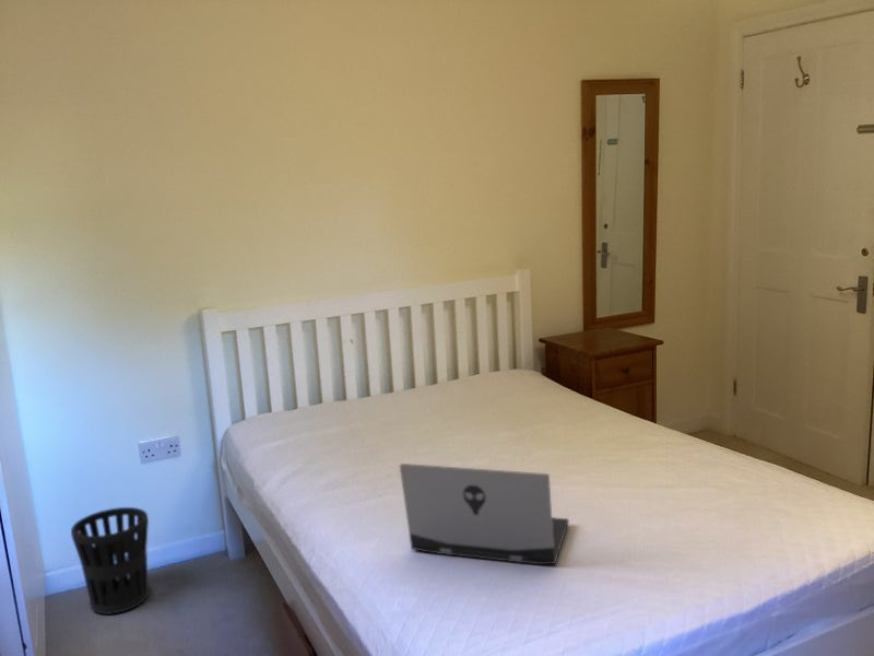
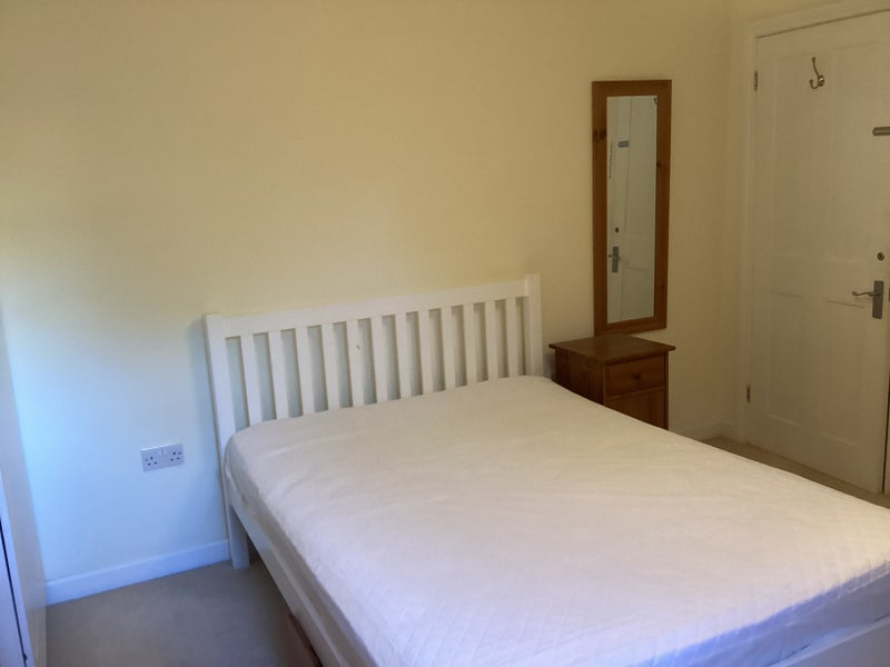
- wastebasket (115, 560)
- laptop (487, 495)
